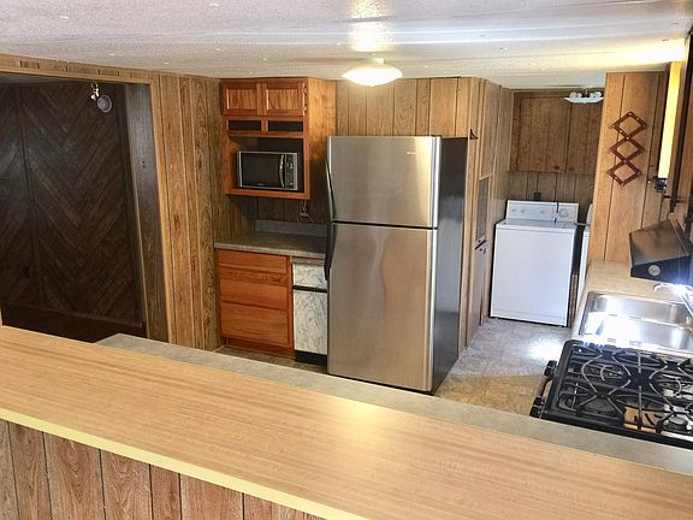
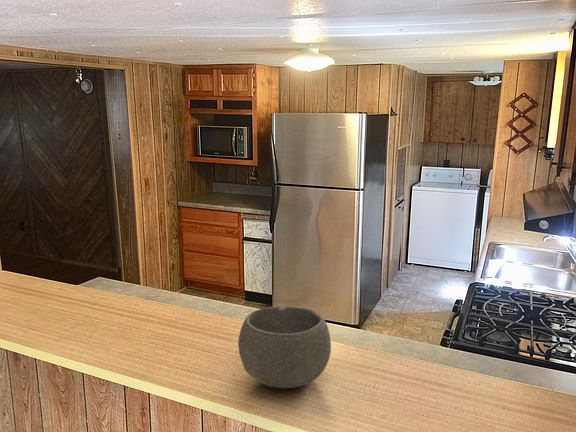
+ bowl (284, 349)
